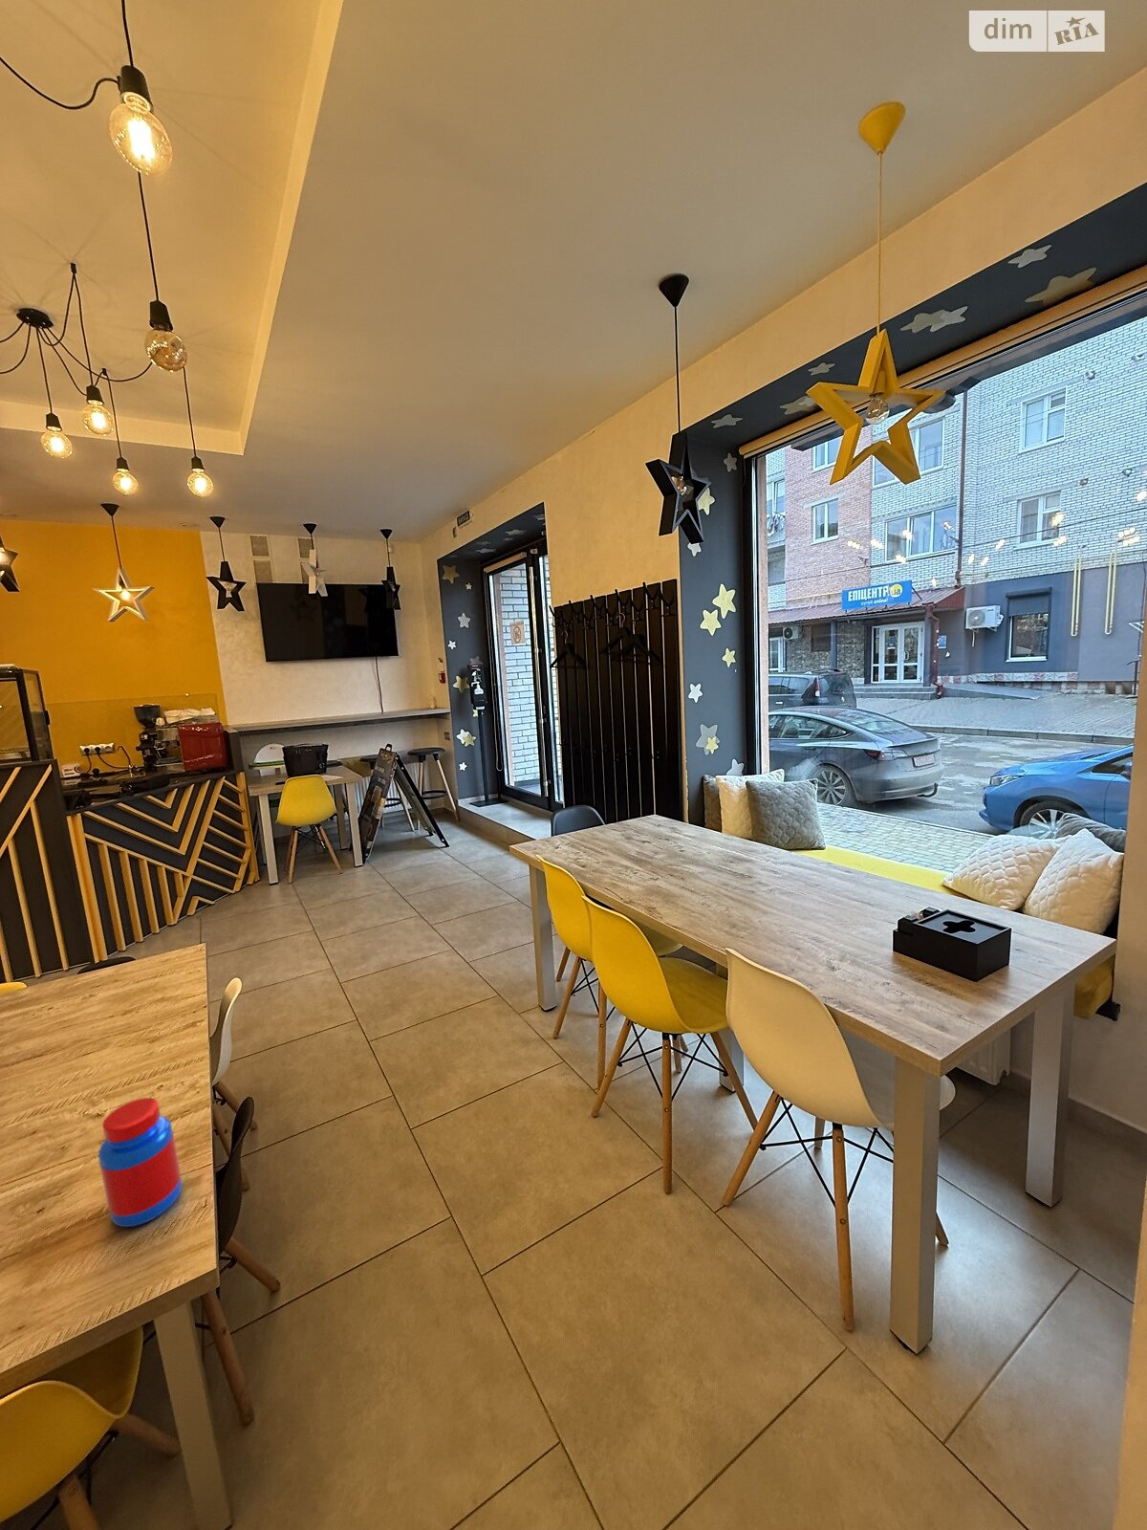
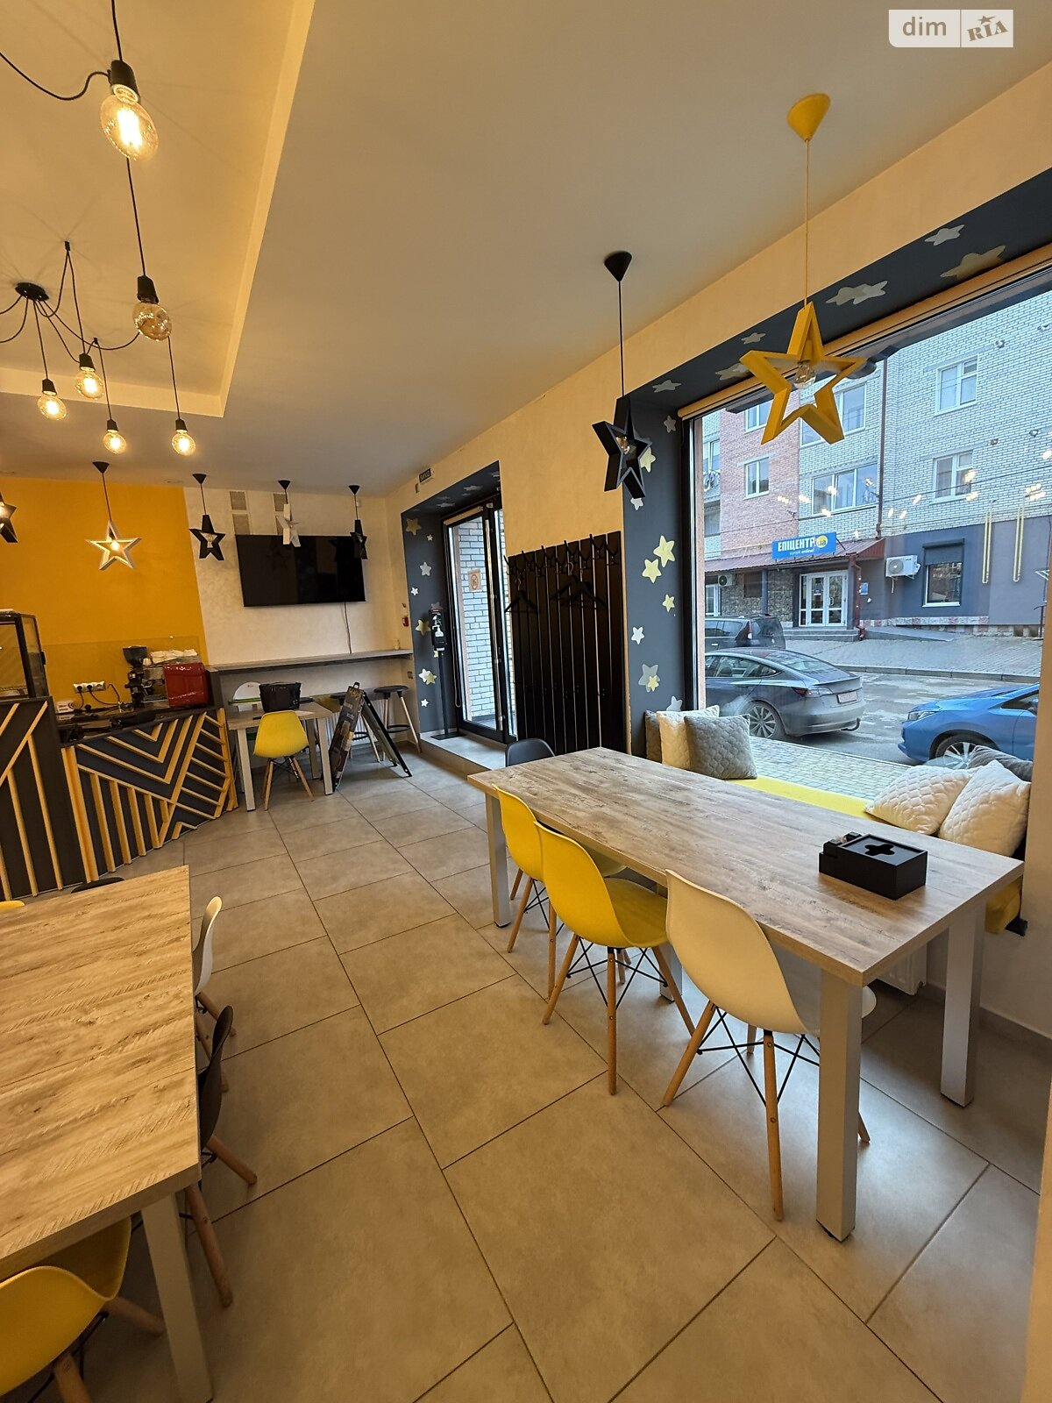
- jar (140, 1159)
